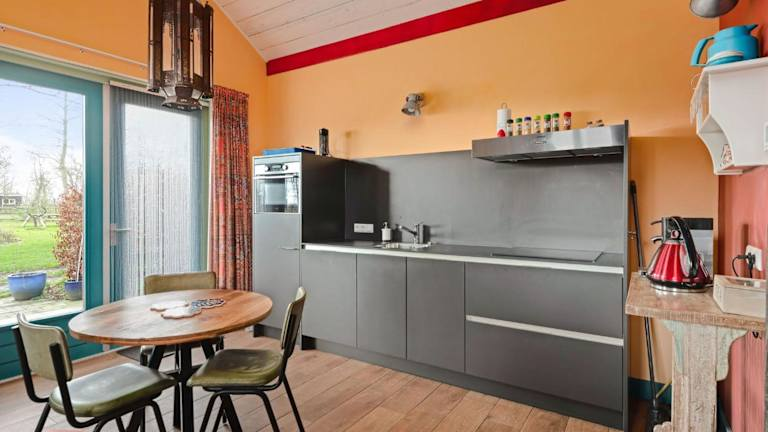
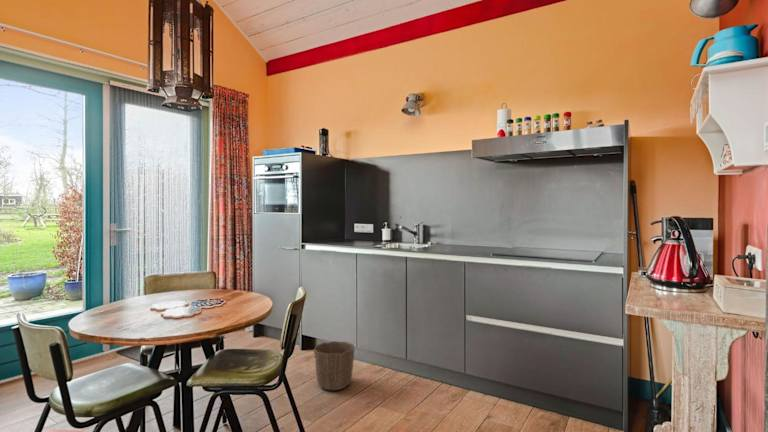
+ waste basket (334, 365)
